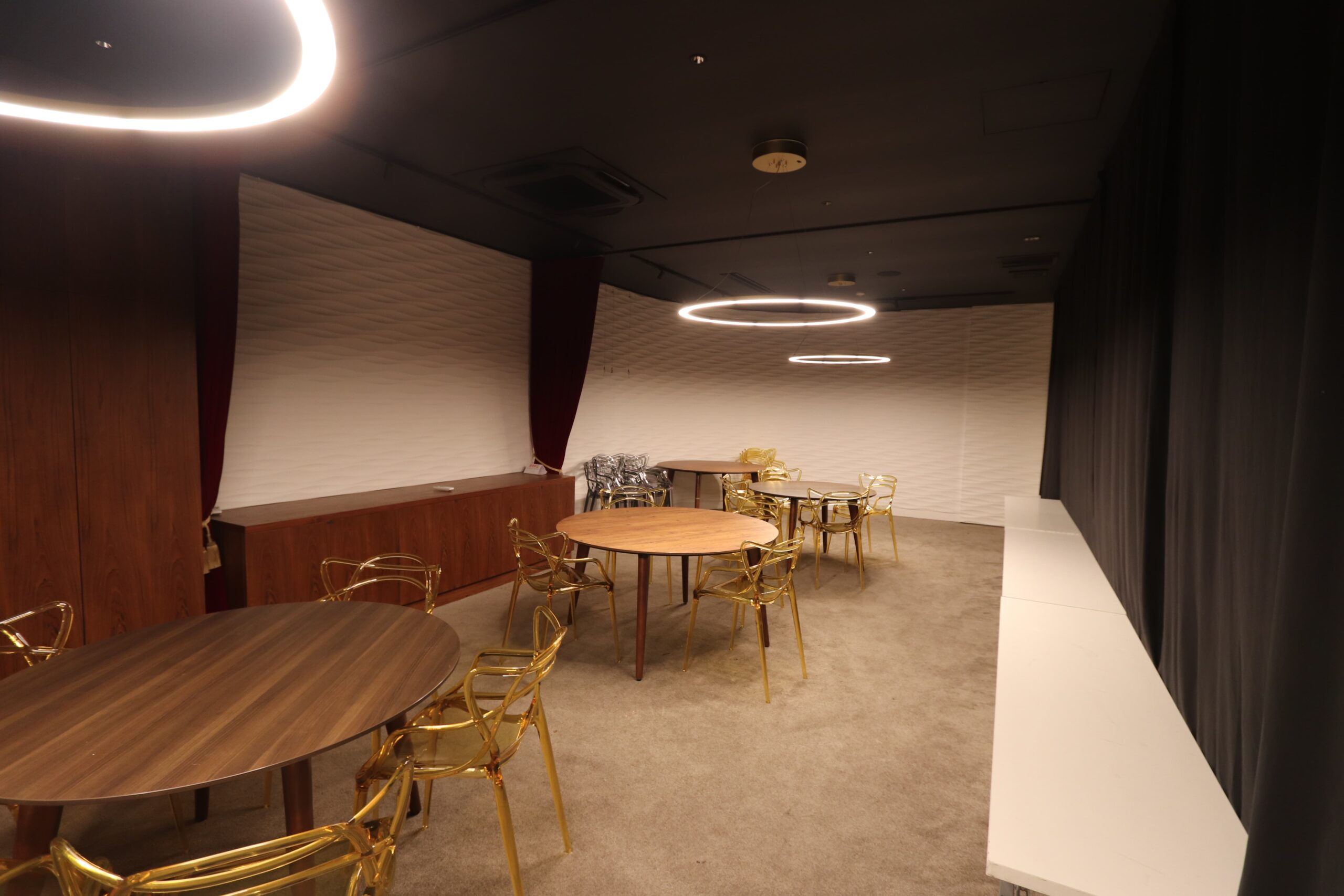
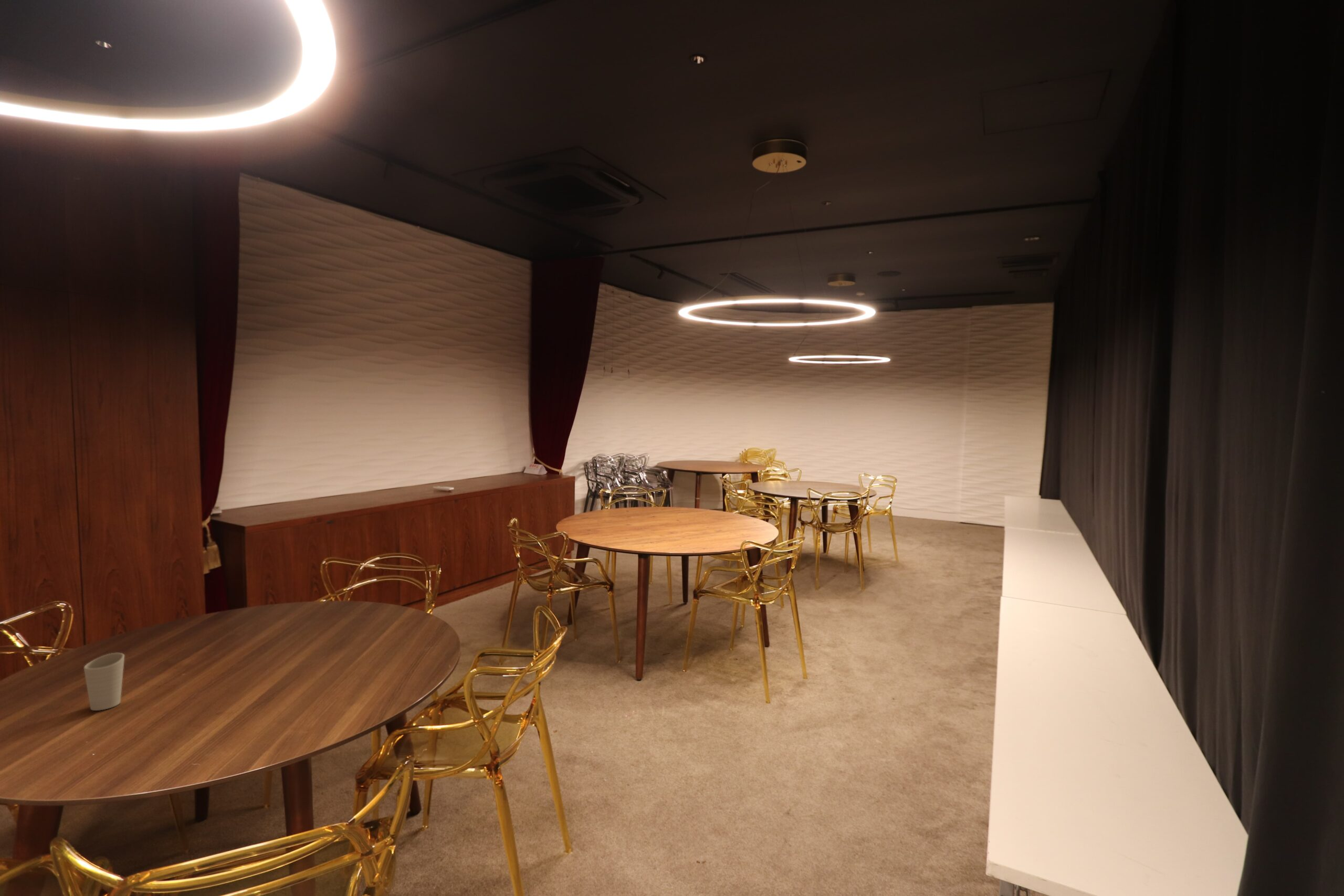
+ cup (105, 682)
